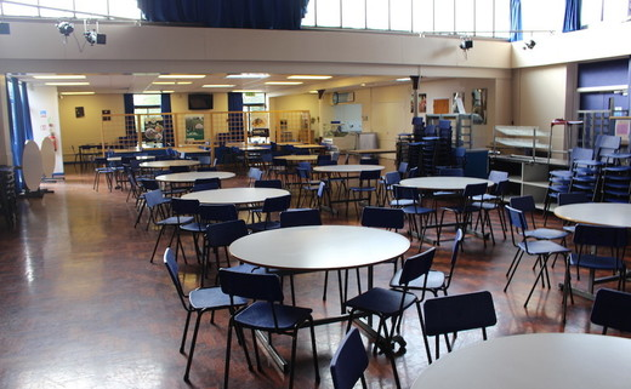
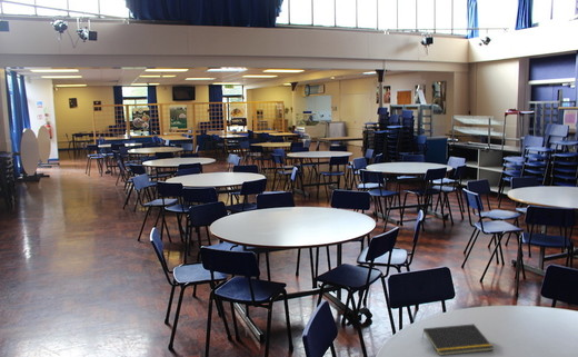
+ notepad (457, 338)
